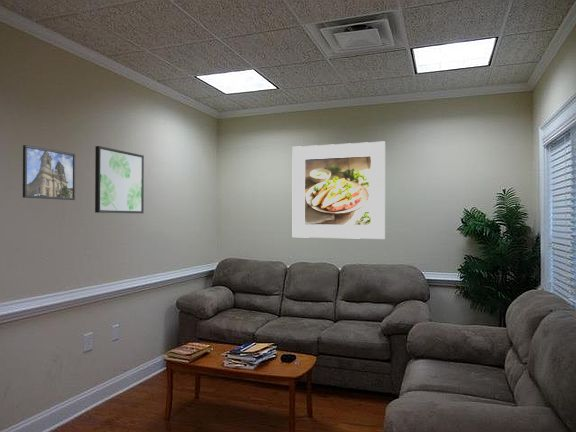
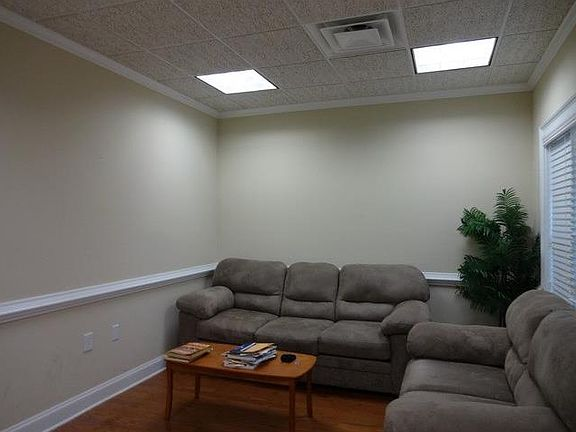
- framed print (50, 174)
- wall art (121, 182)
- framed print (337, 191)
